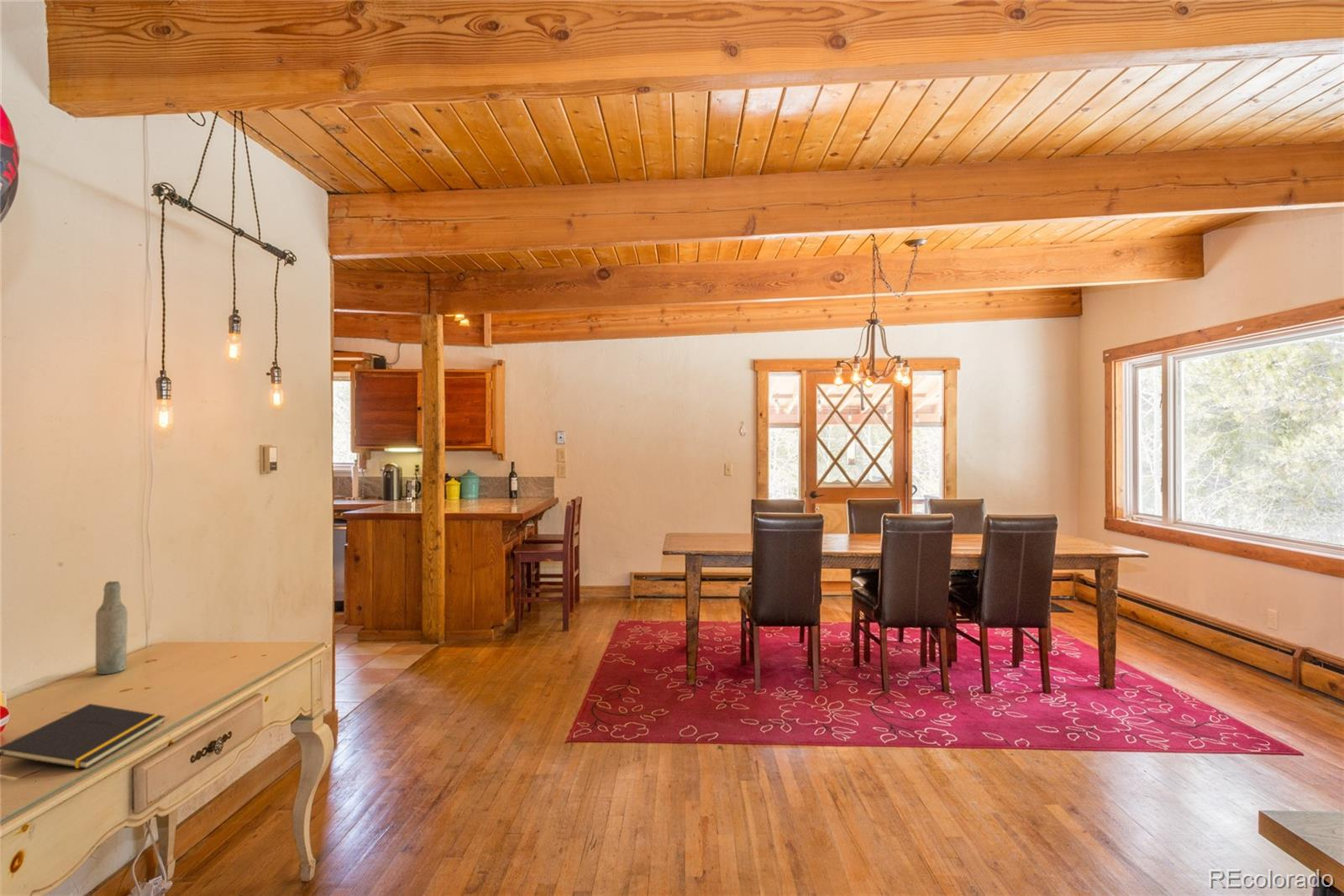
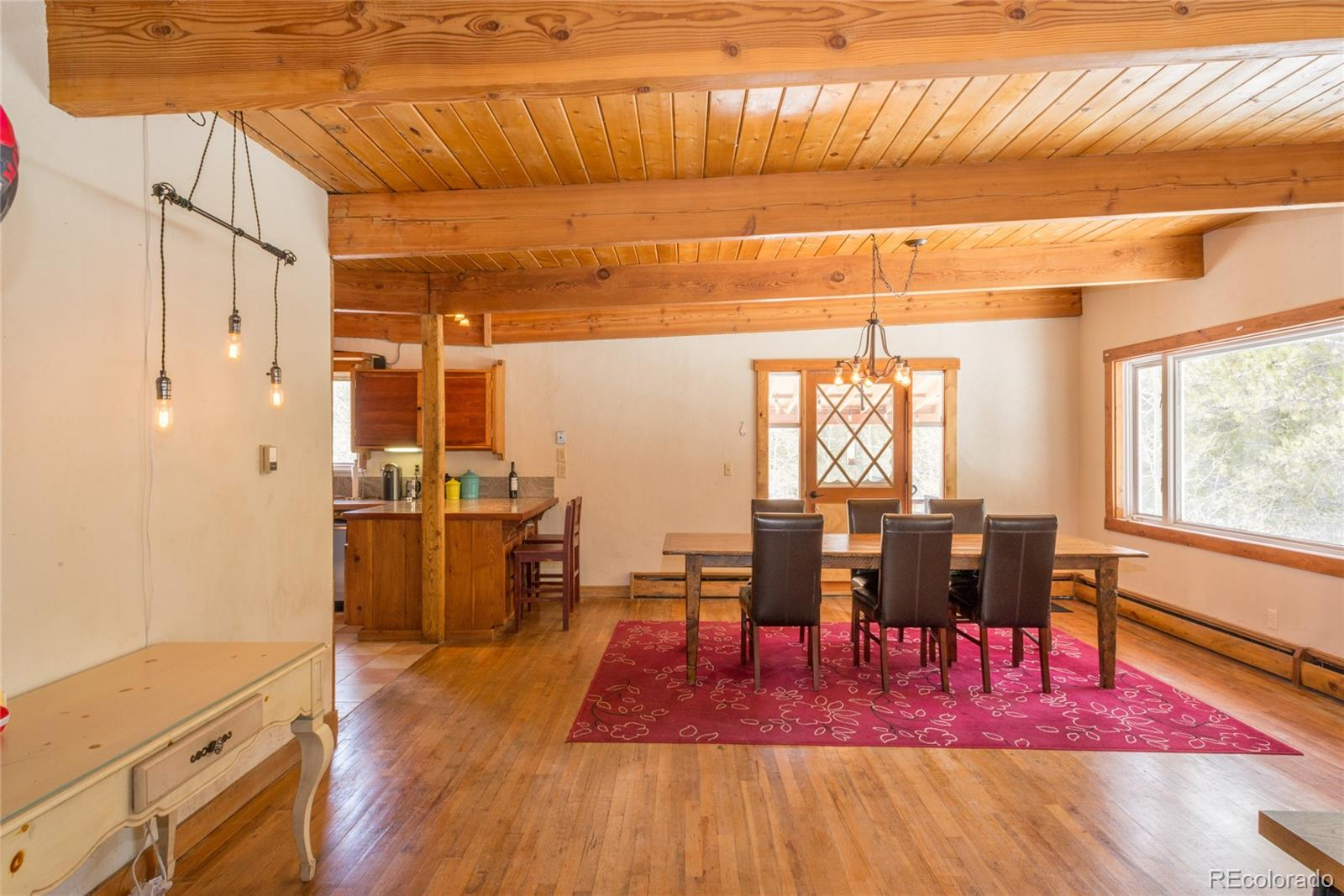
- notepad (87, 733)
- bottle (111, 626)
